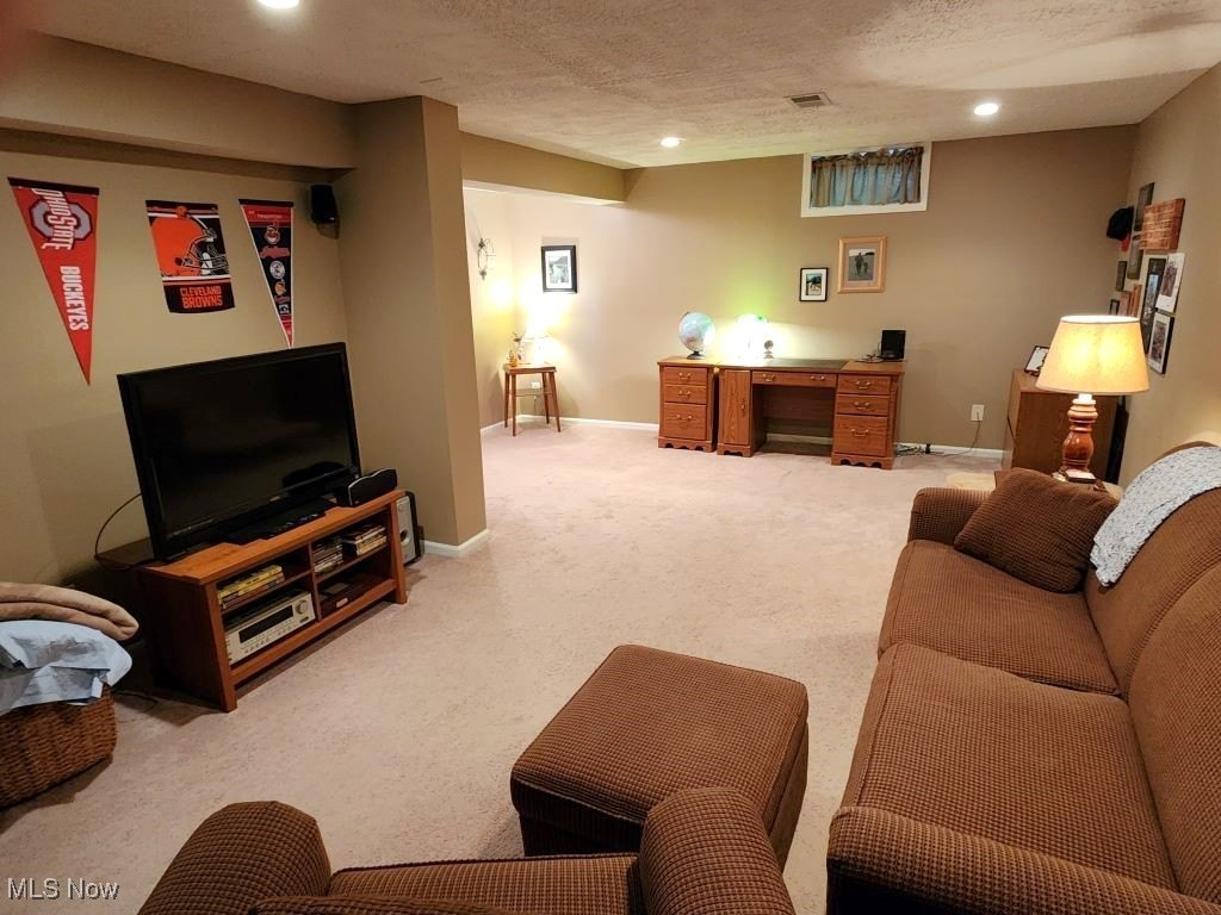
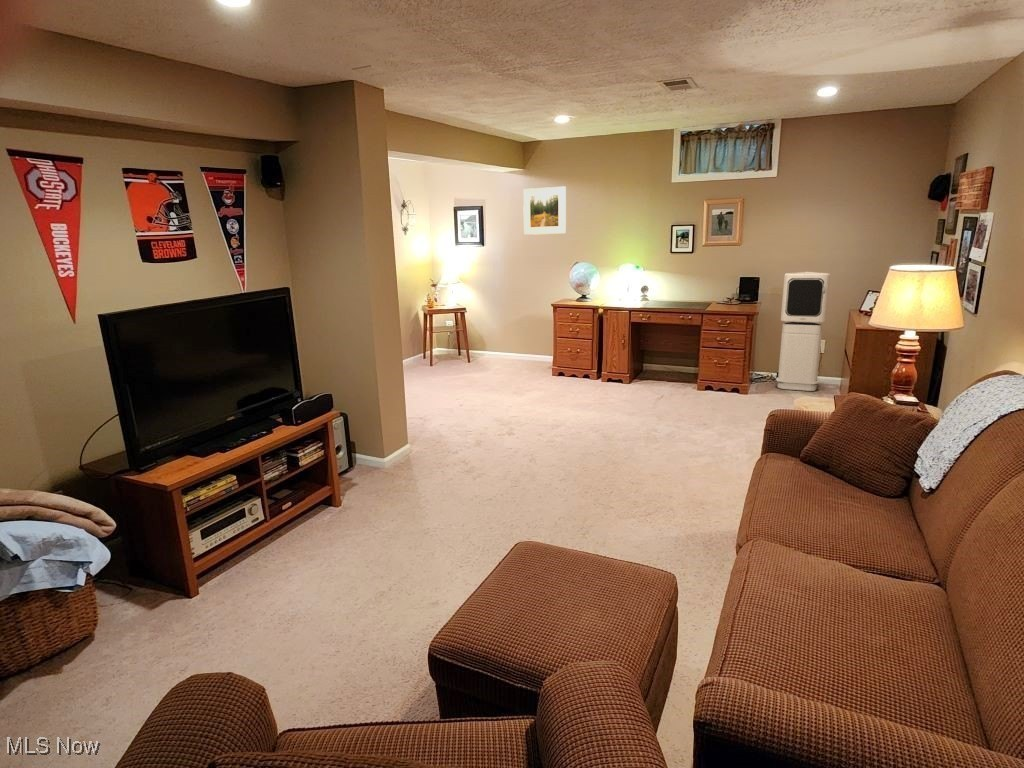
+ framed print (544, 211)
+ air purifier (801, 330)
